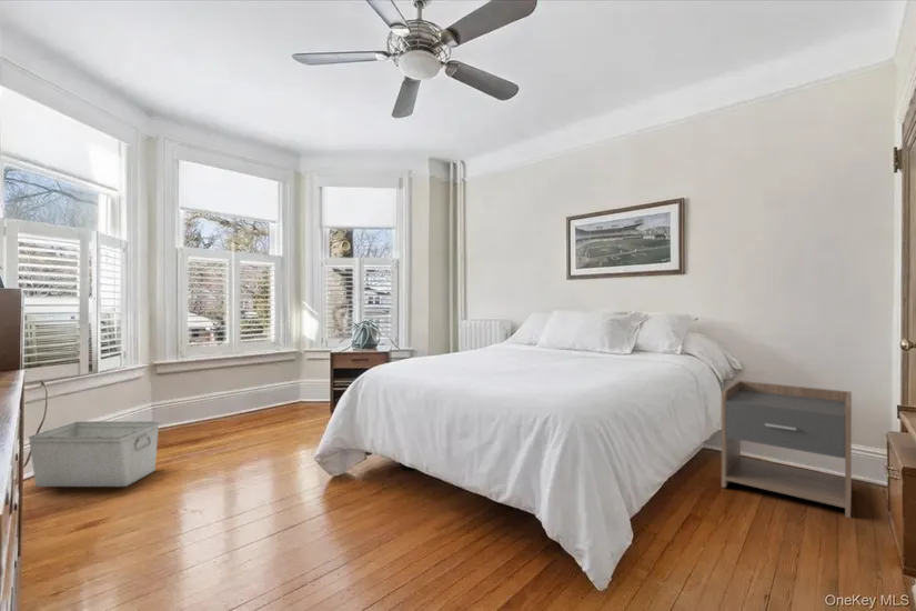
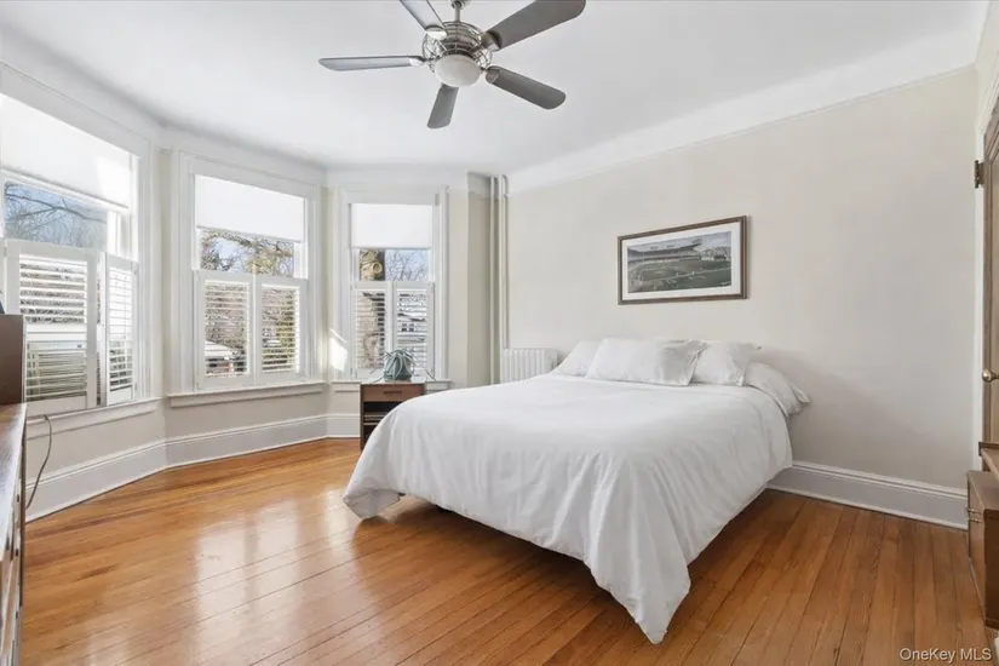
- nightstand (785, 440)
- storage bin (98, 453)
